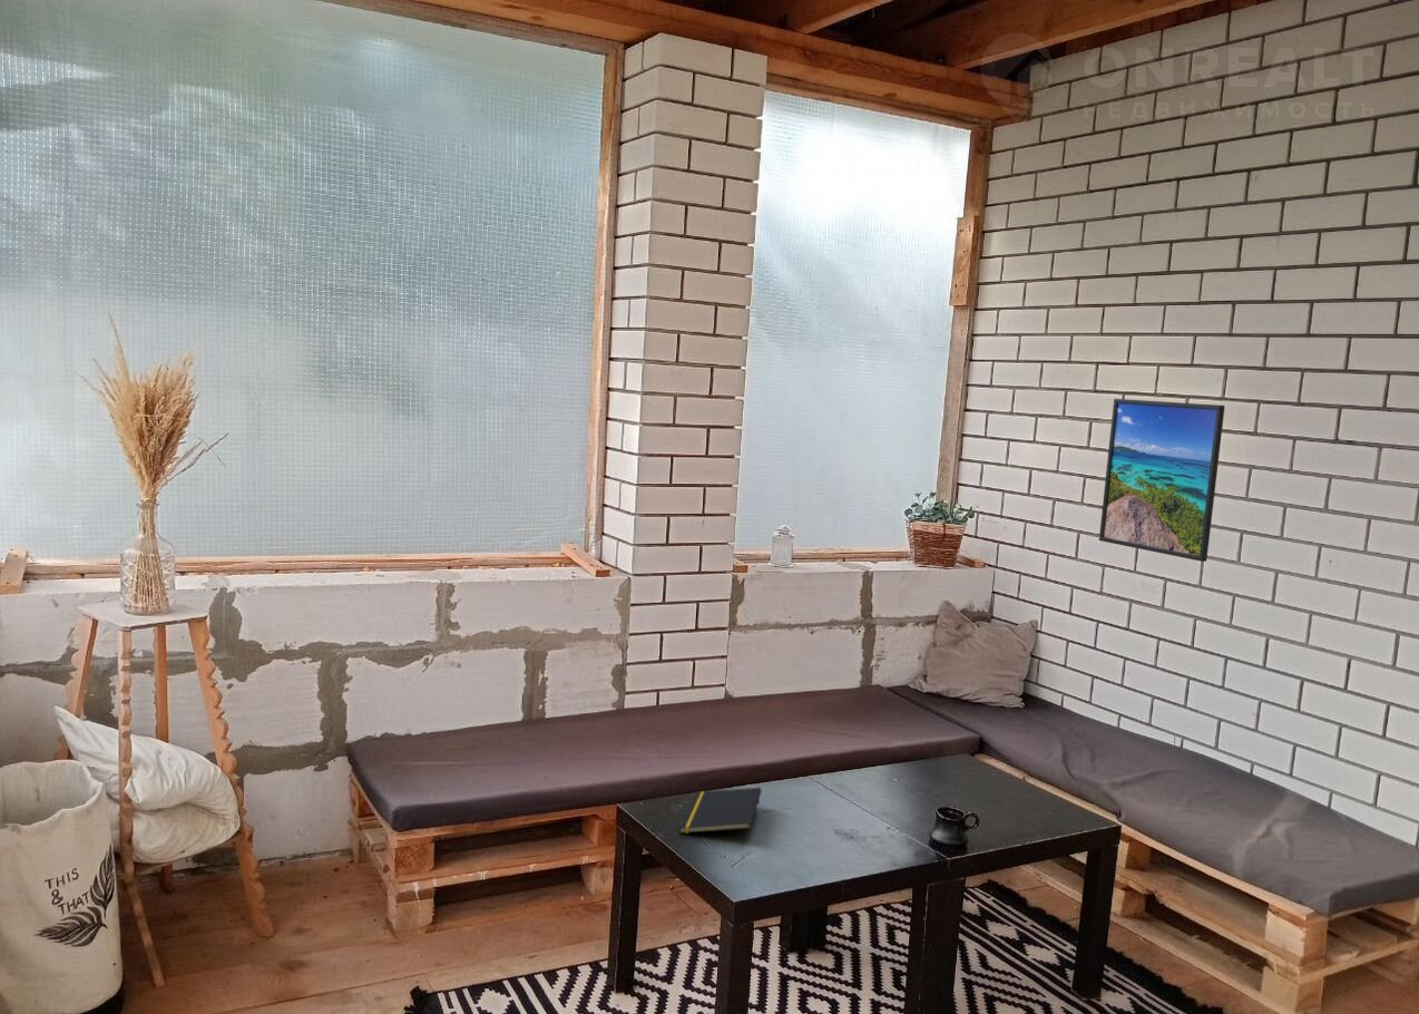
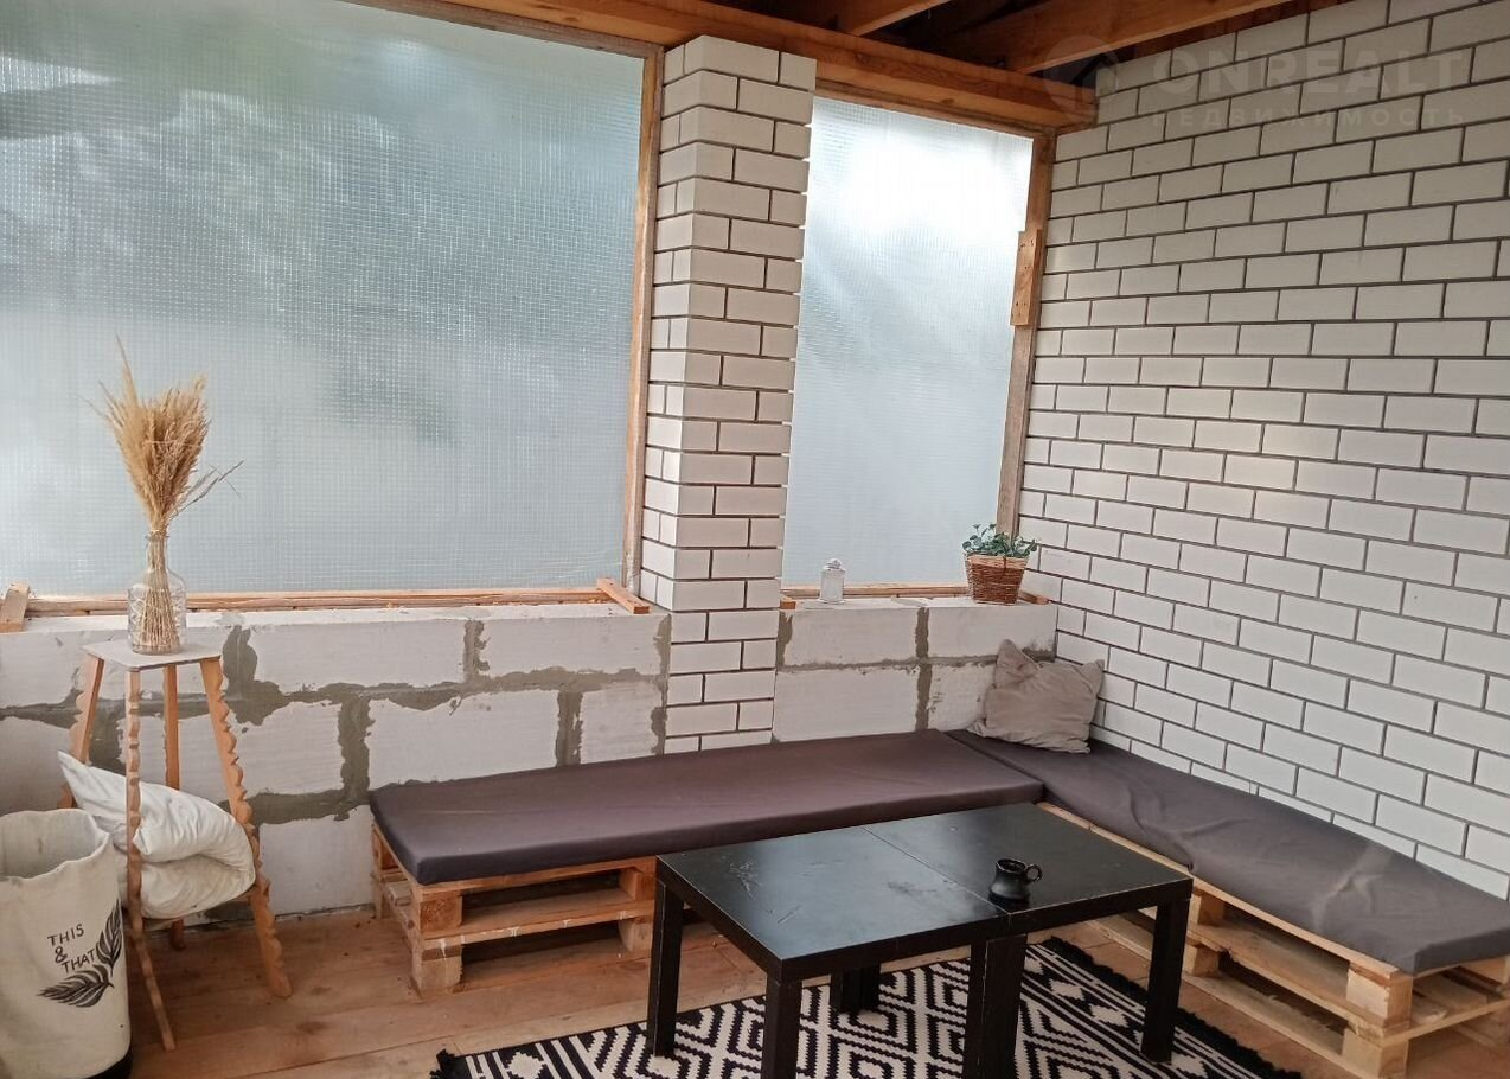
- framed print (1158, 476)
- notepad (722, 809)
